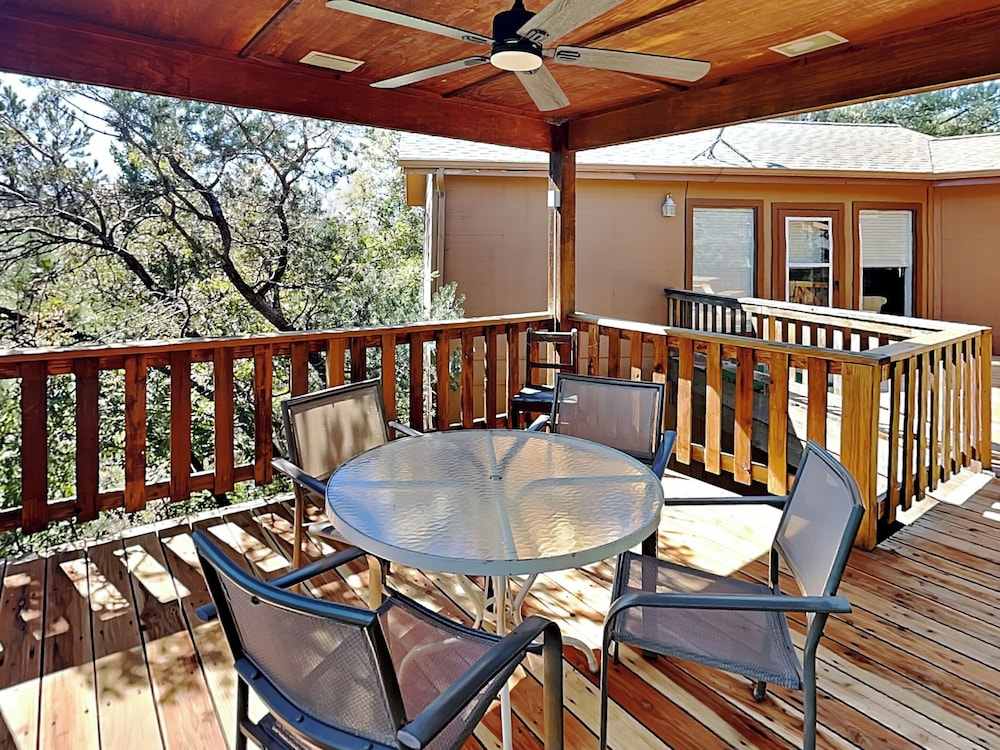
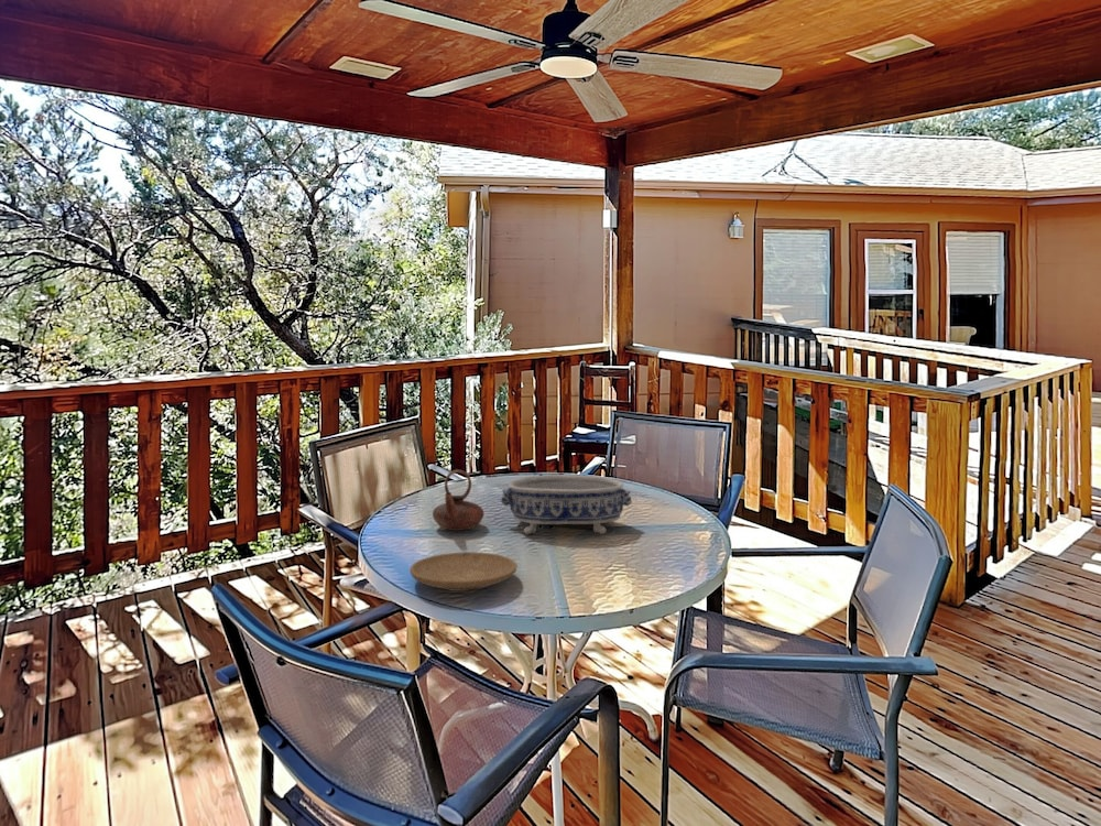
+ teapot (457, 501)
+ decorative bowl (566, 503)
+ plate (464, 574)
